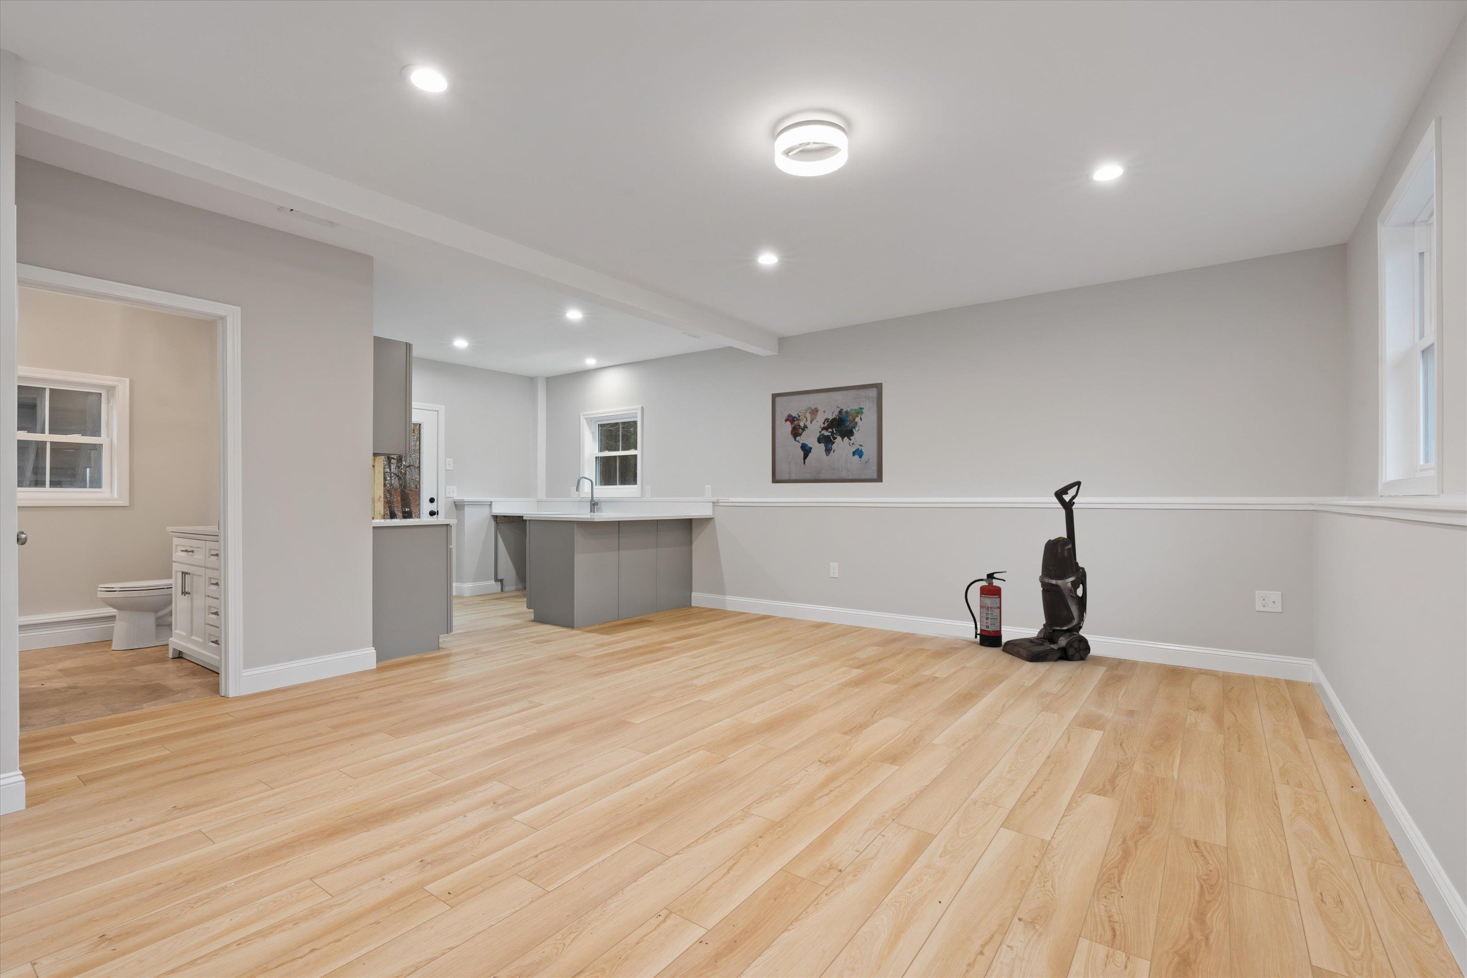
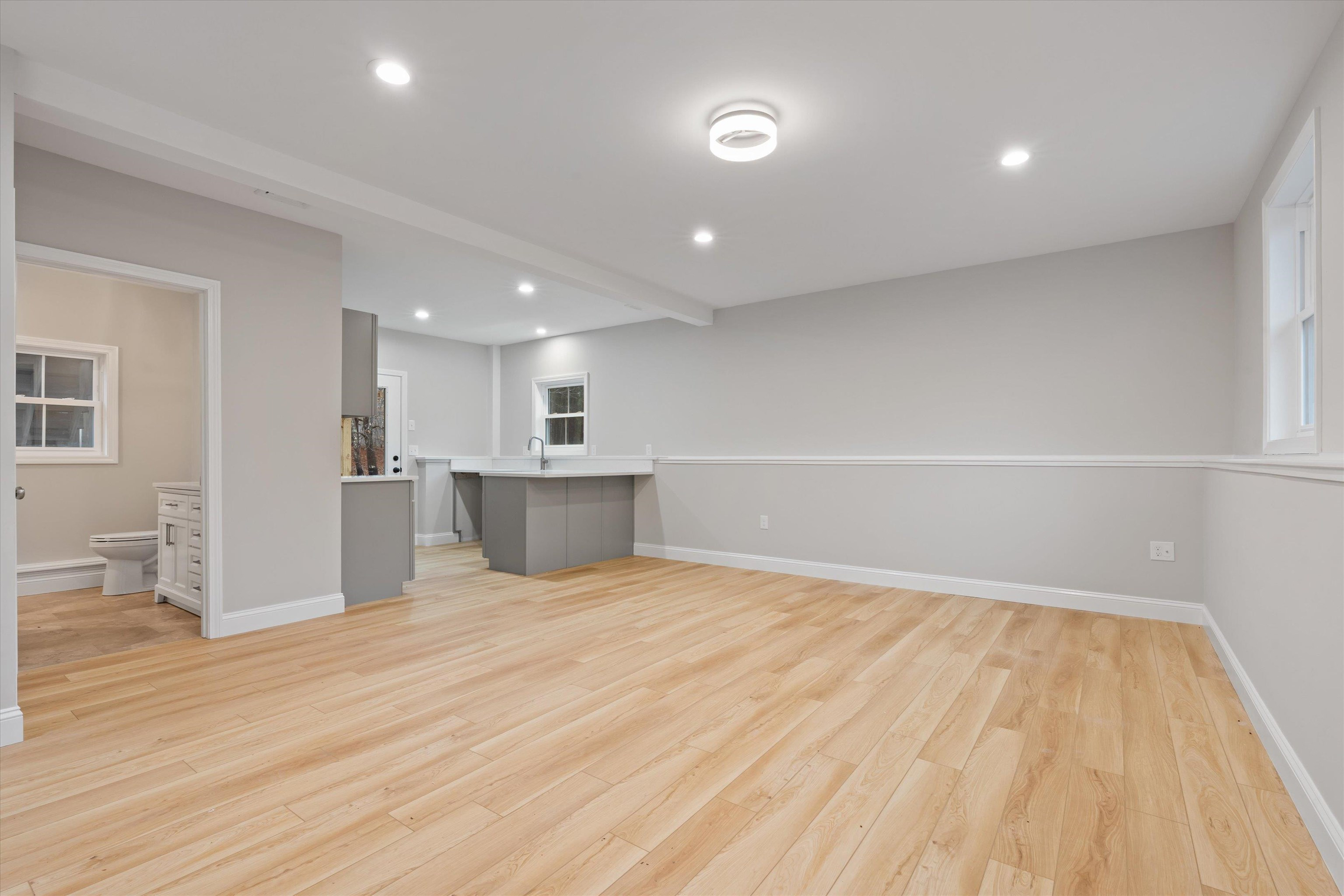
- fire extinguisher (986, 607)
- vacuum cleaner (1045, 568)
- wall art (824, 436)
